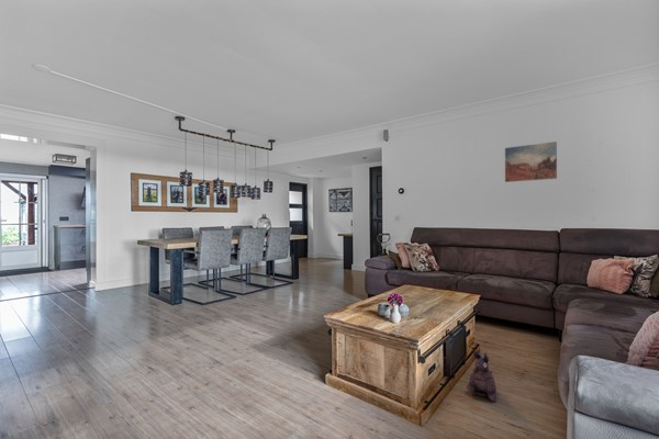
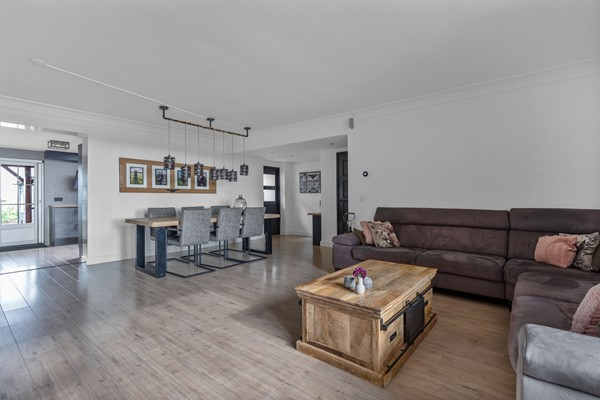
- wall art (529, 162)
- plush toy (483, 371)
